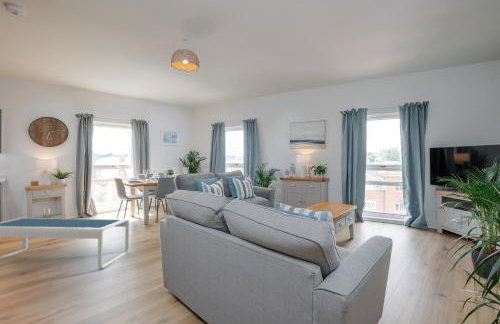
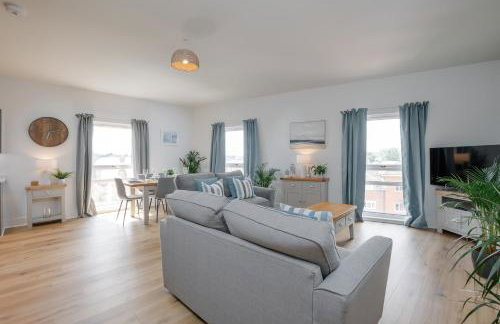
- coffee table (58, 237)
